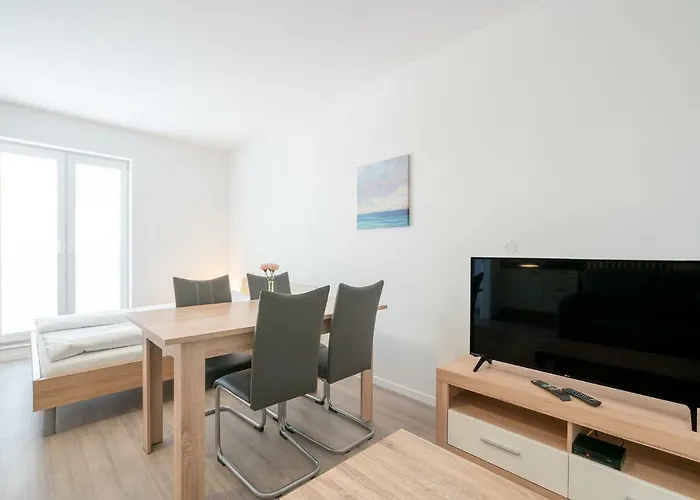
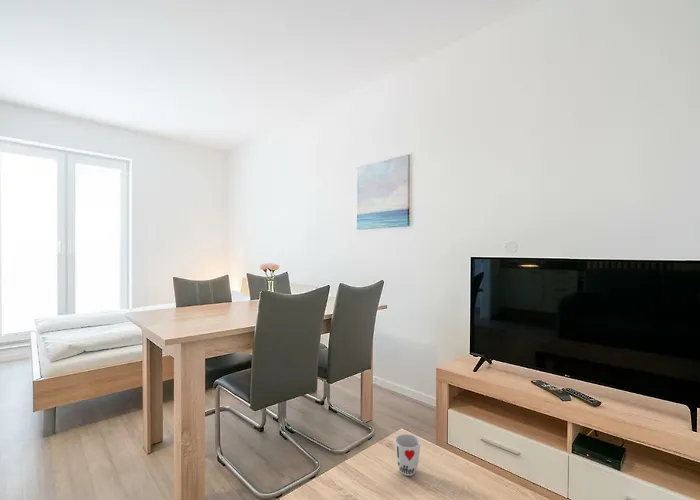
+ cup (407, 455)
